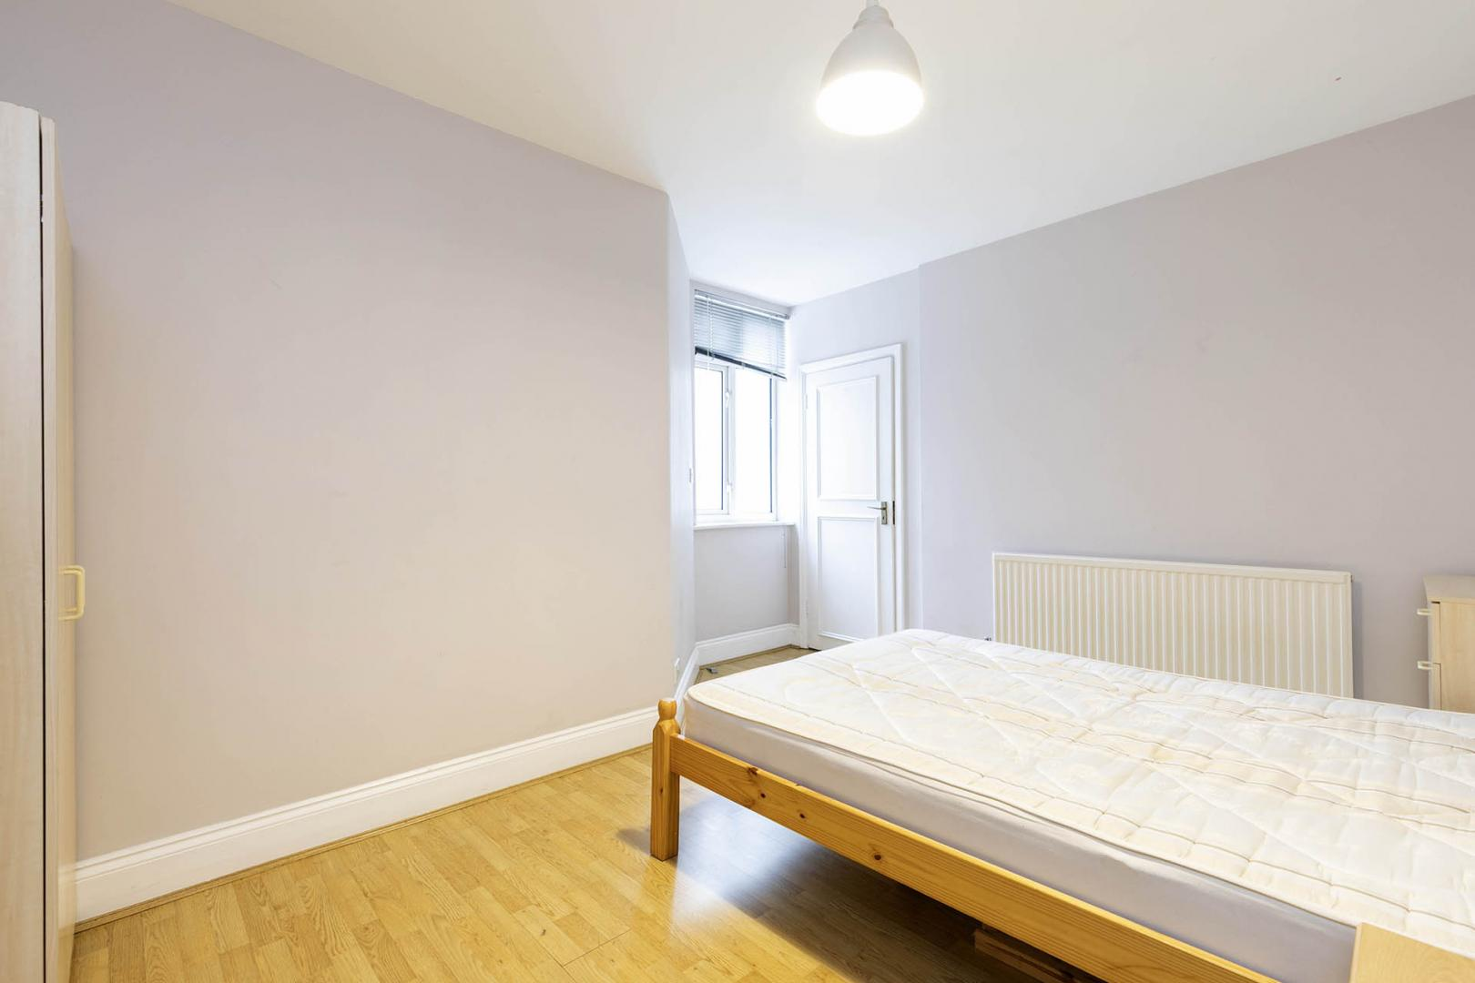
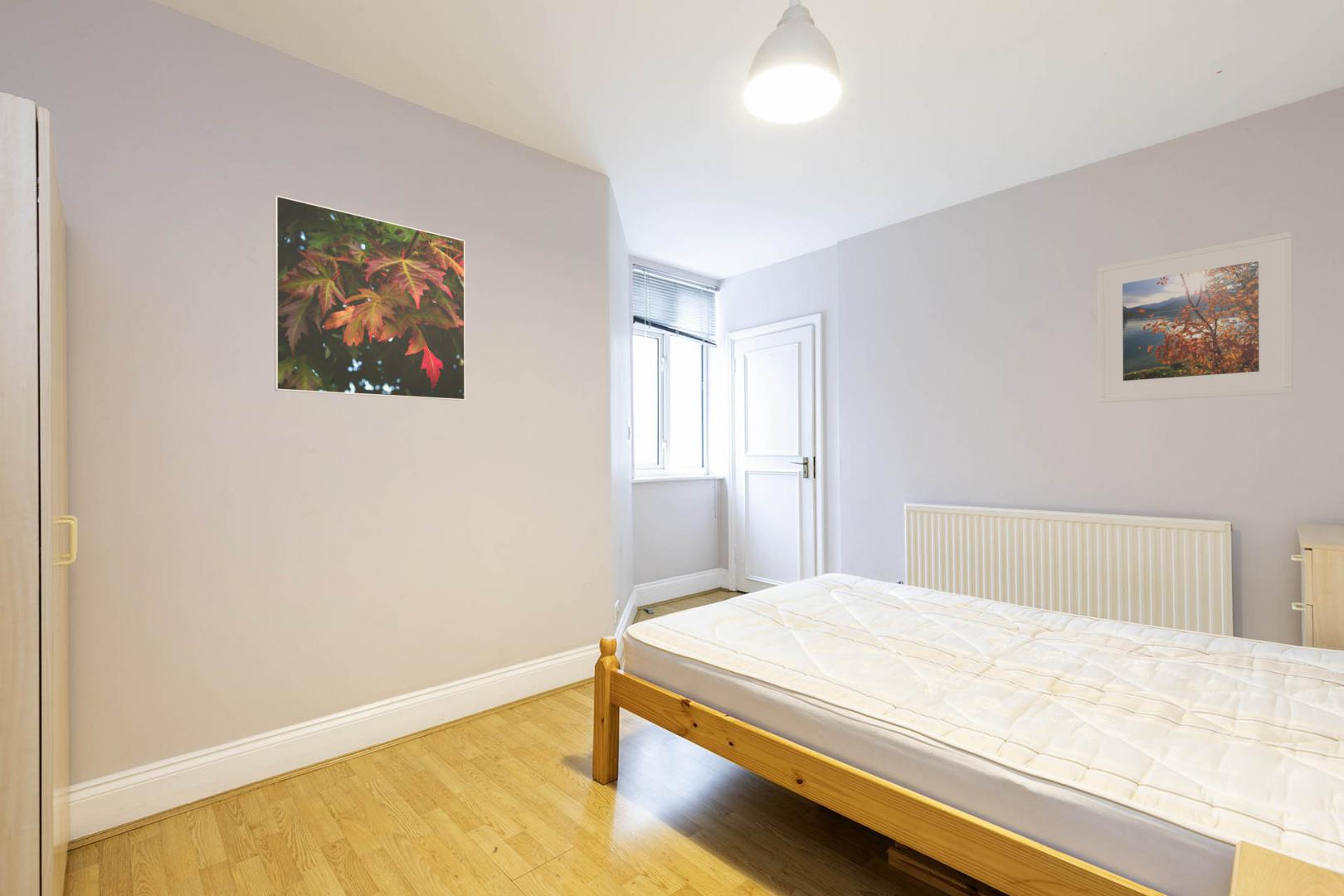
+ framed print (1186, 324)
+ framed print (378, 308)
